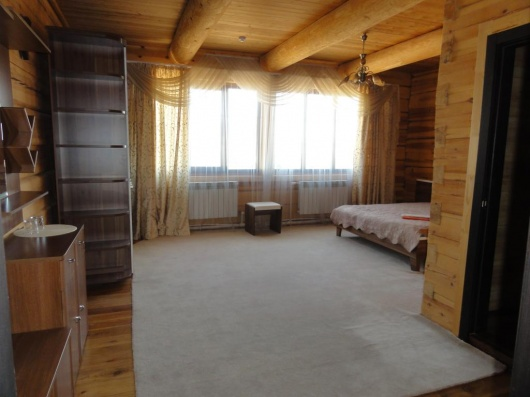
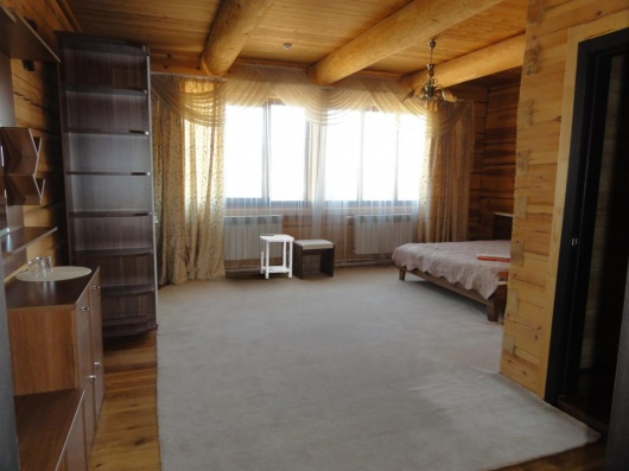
+ side table (267, 255)
